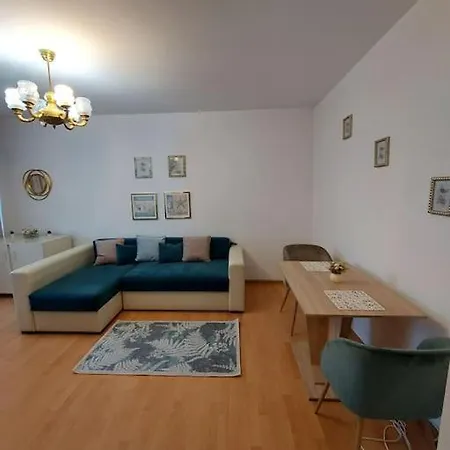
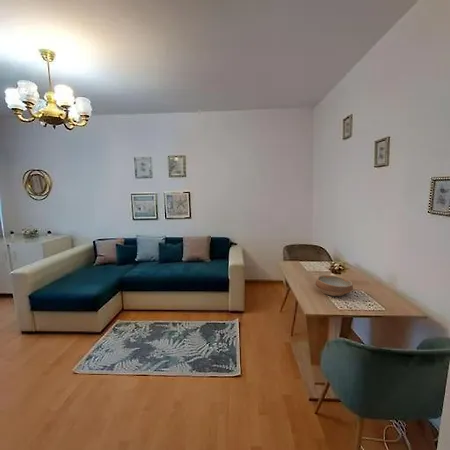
+ bowl (333, 286)
